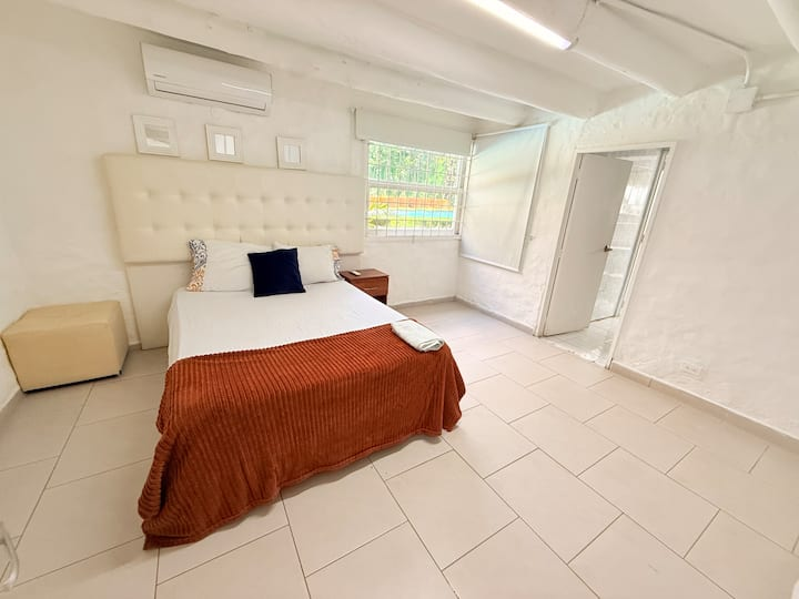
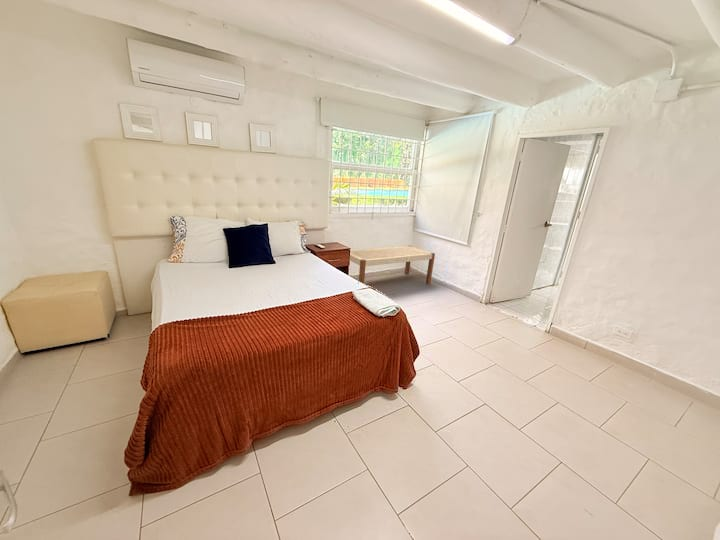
+ bench (387, 263)
